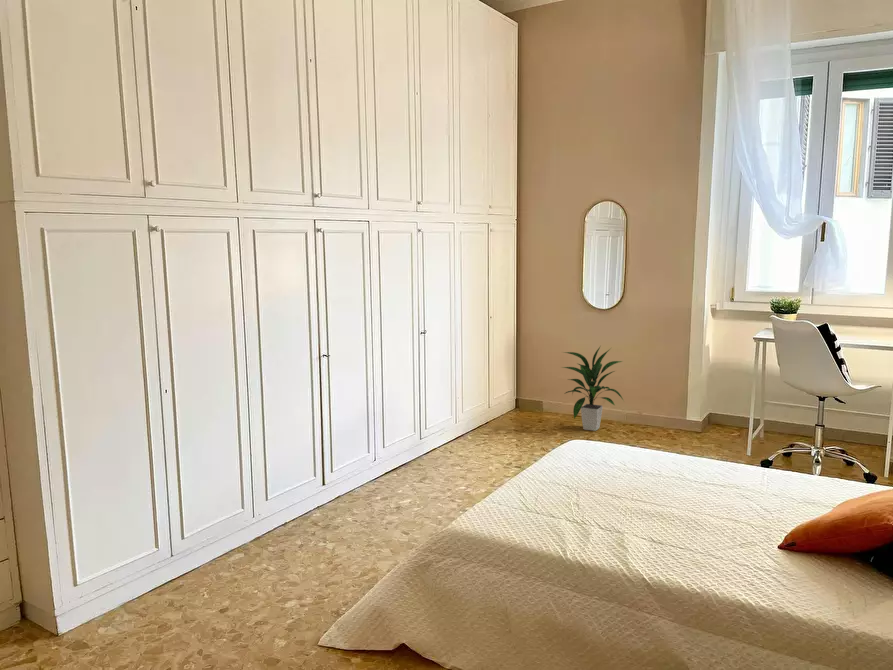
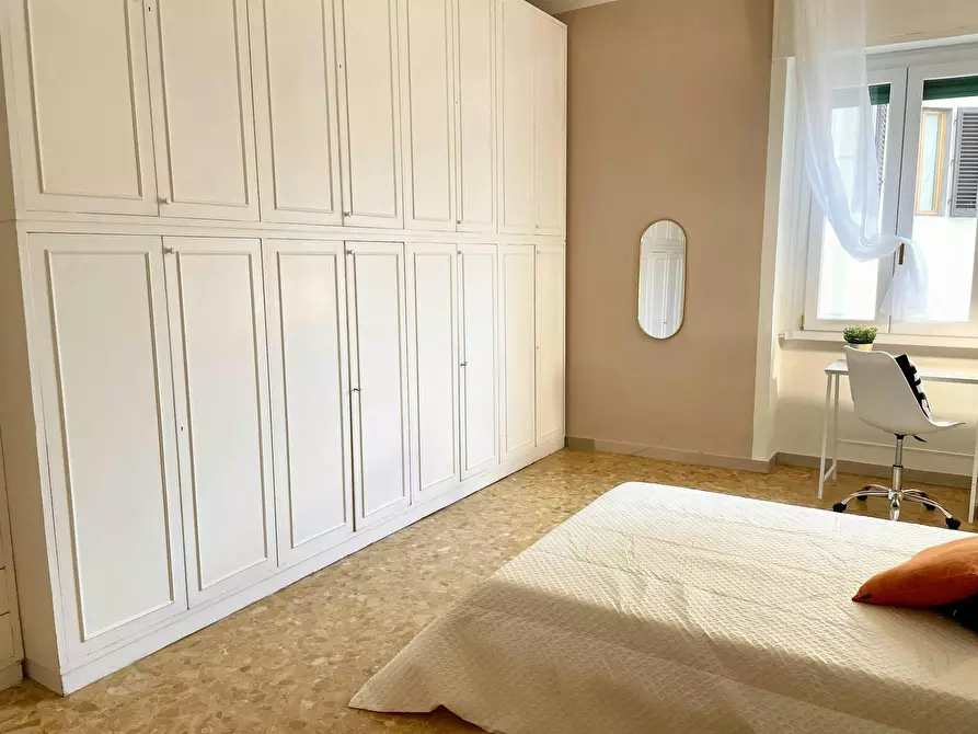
- indoor plant (589, 387)
